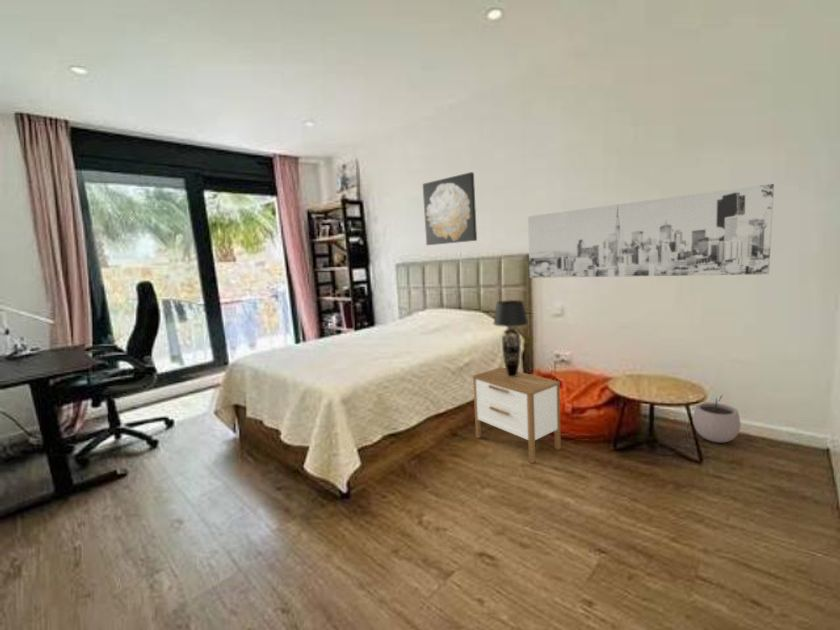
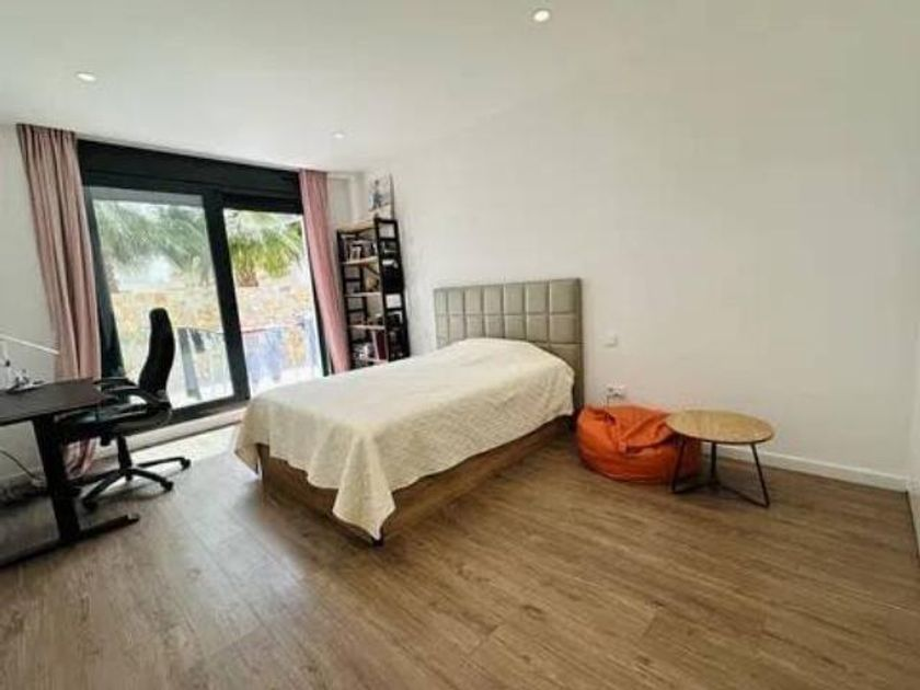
- table lamp (511, 339)
- wall art (628, 240)
- wall art (448, 211)
- plant pot (716, 417)
- nightstand (514, 411)
